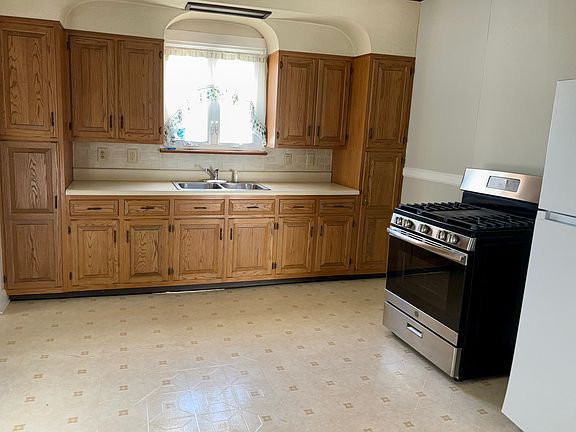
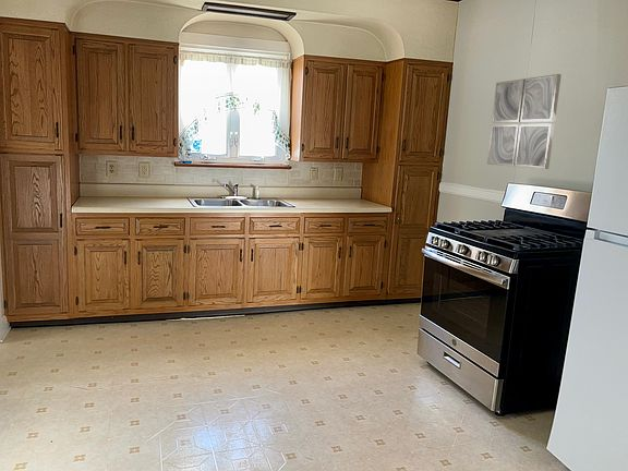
+ wall art (520, 124)
